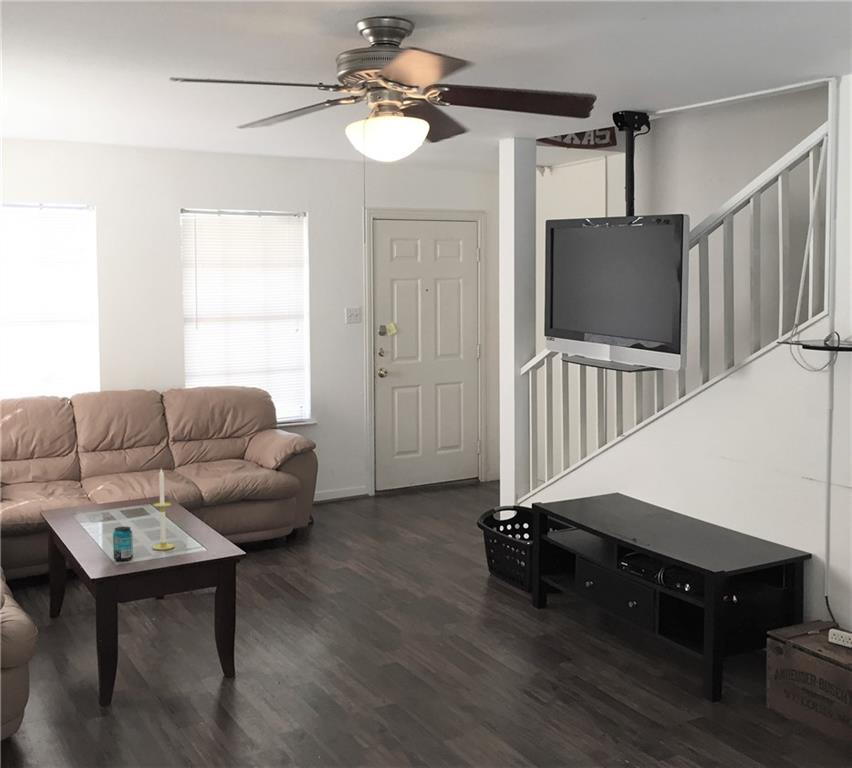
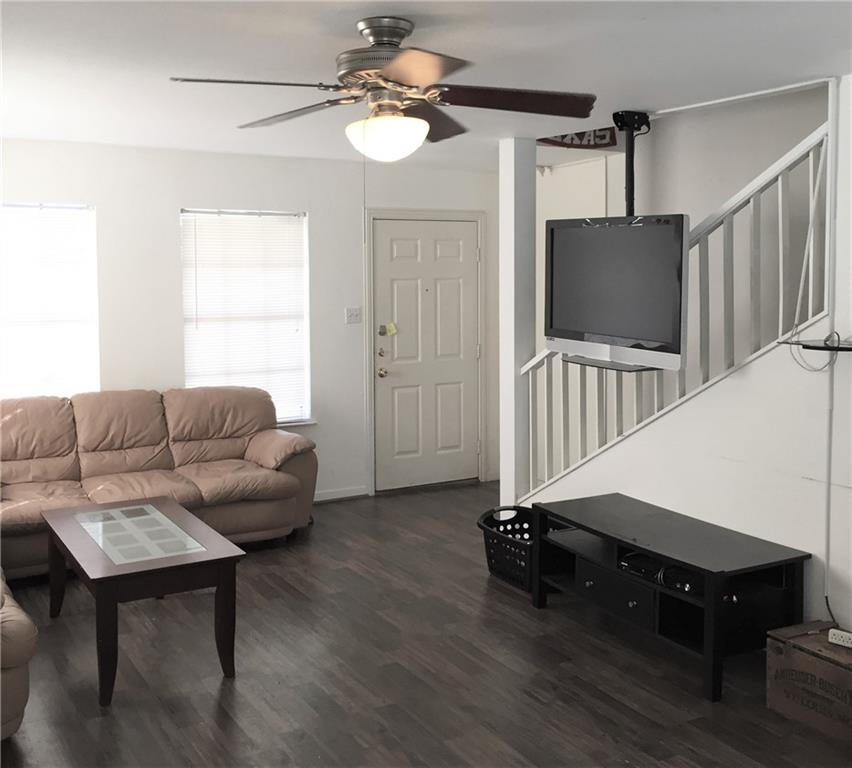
- candle (162, 507)
- beverage can (122, 543)
